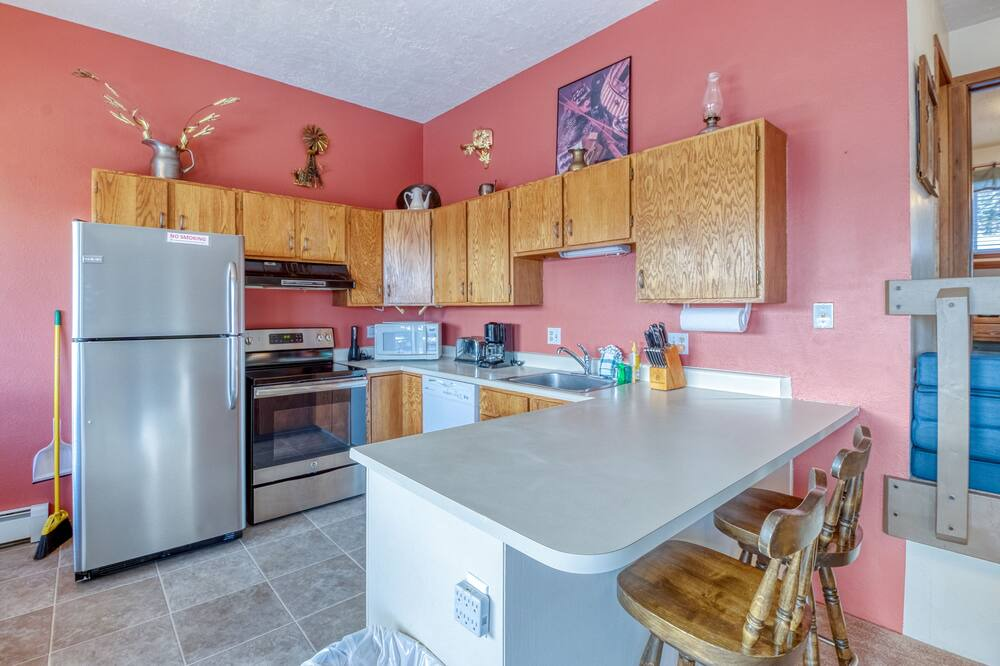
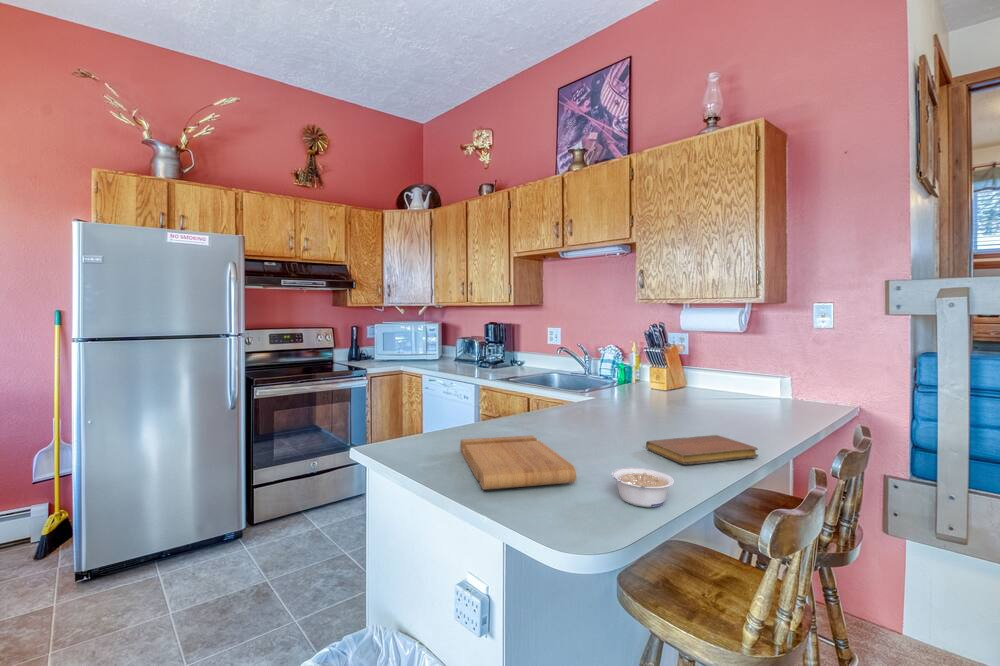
+ legume (643, 486)
+ cutting board (511, 458)
+ notebook (700, 448)
